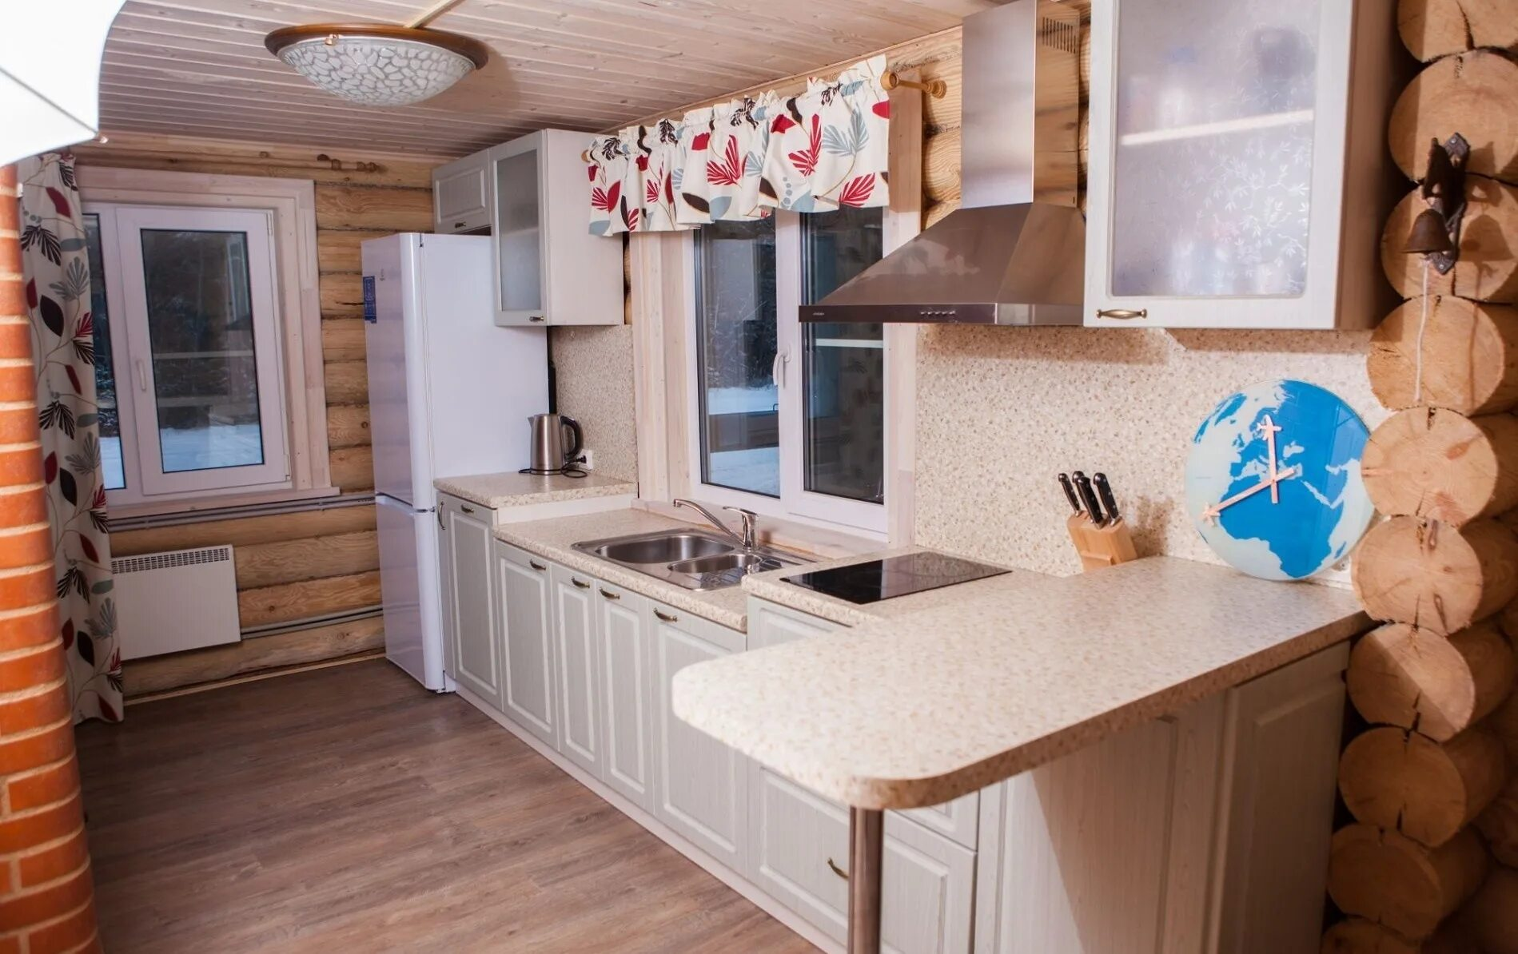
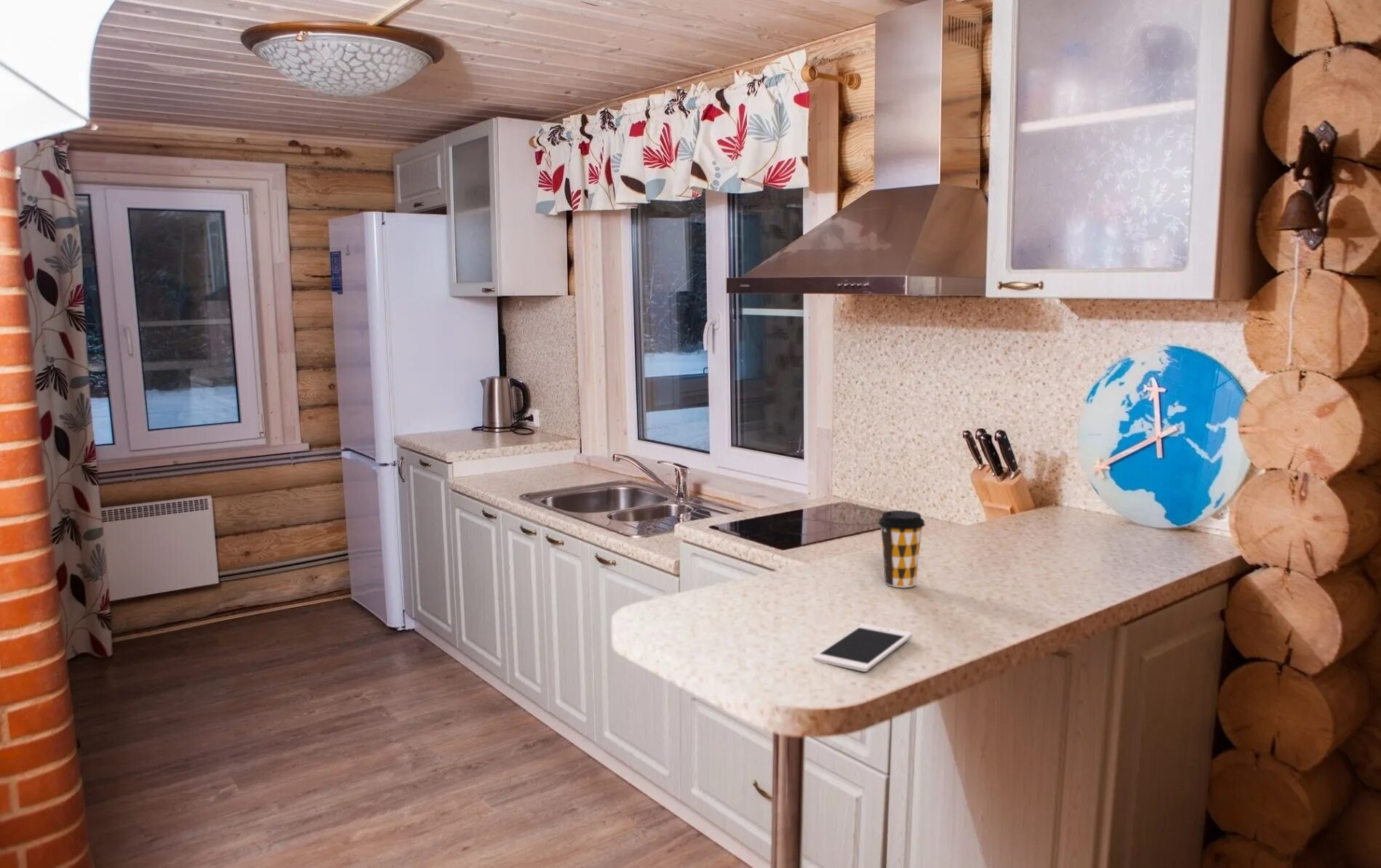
+ coffee cup (901, 549)
+ cell phone (864, 646)
